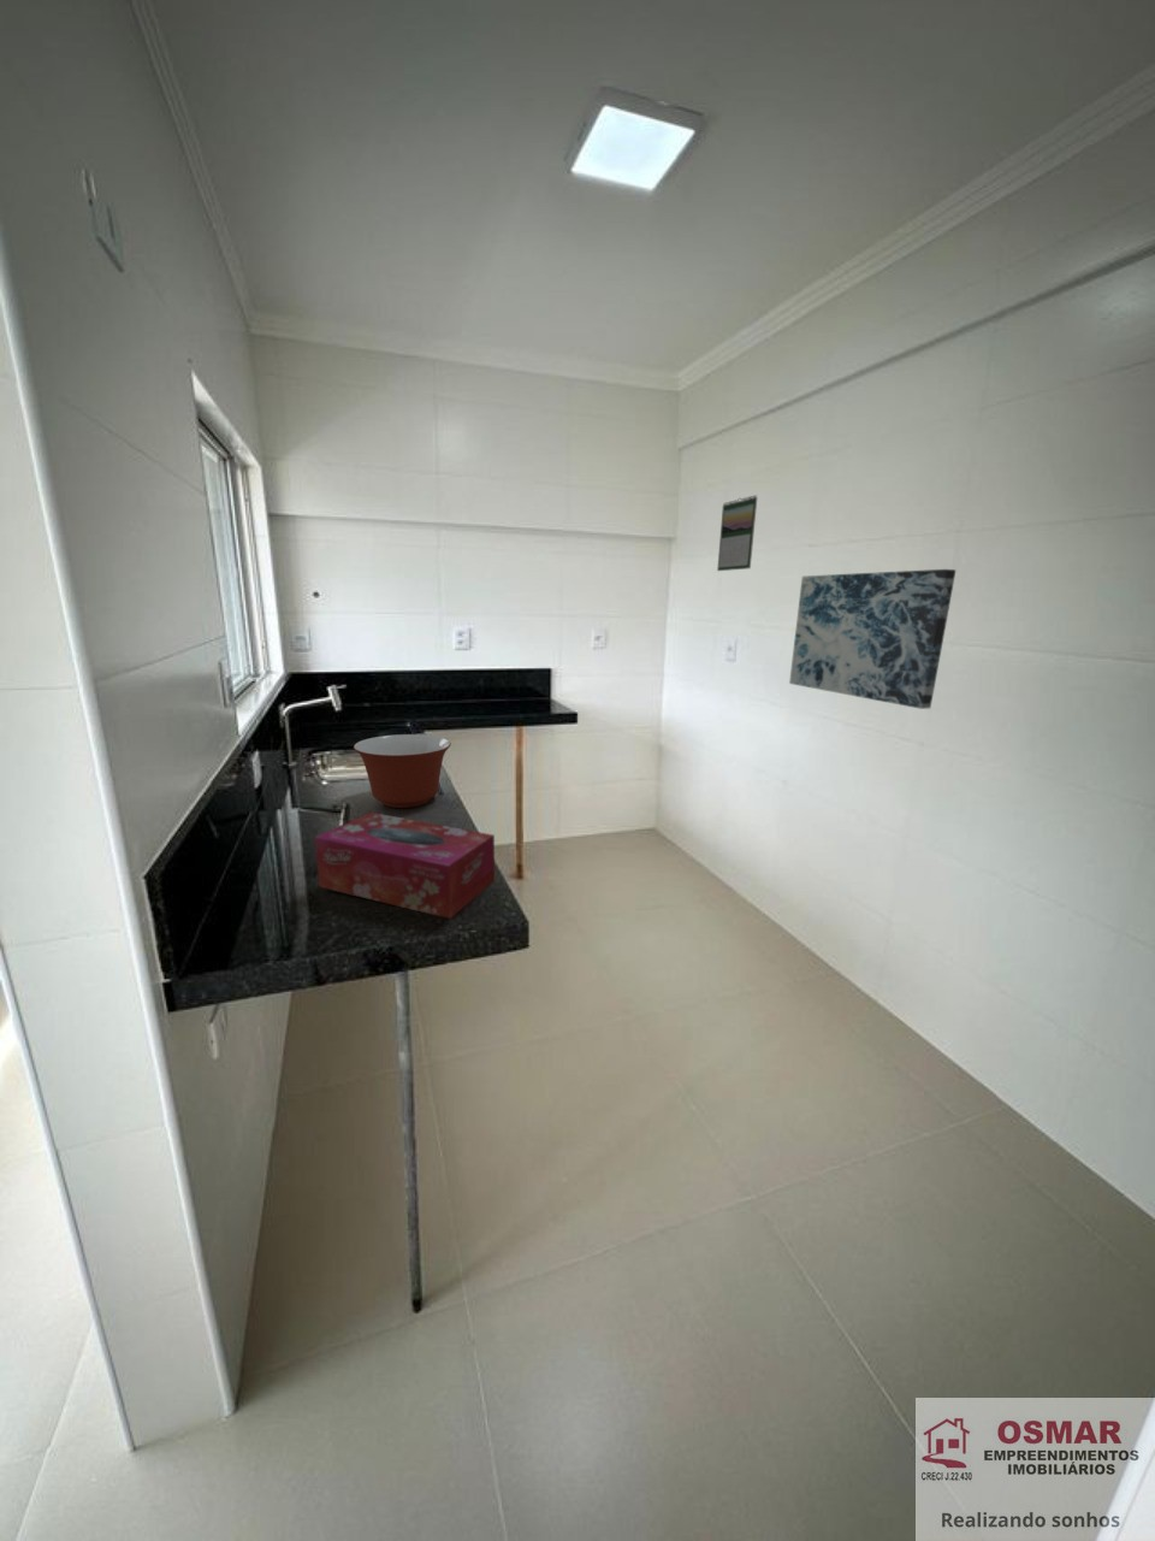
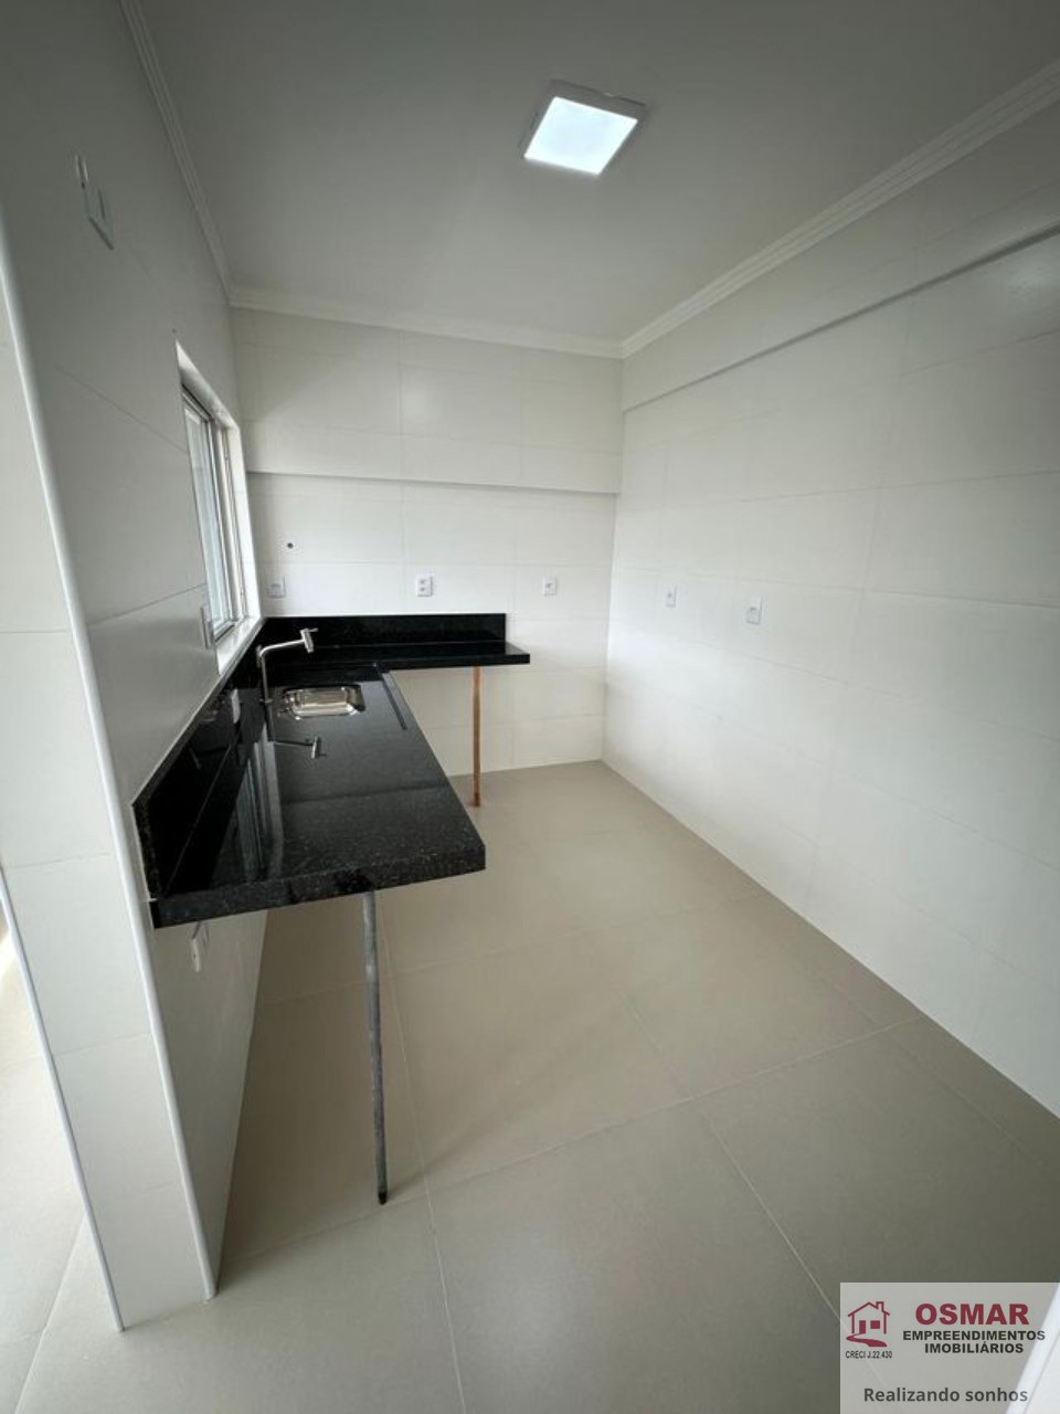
- mixing bowl (404, 772)
- wall art (859, 635)
- calendar (736, 534)
- tissue box (406, 860)
